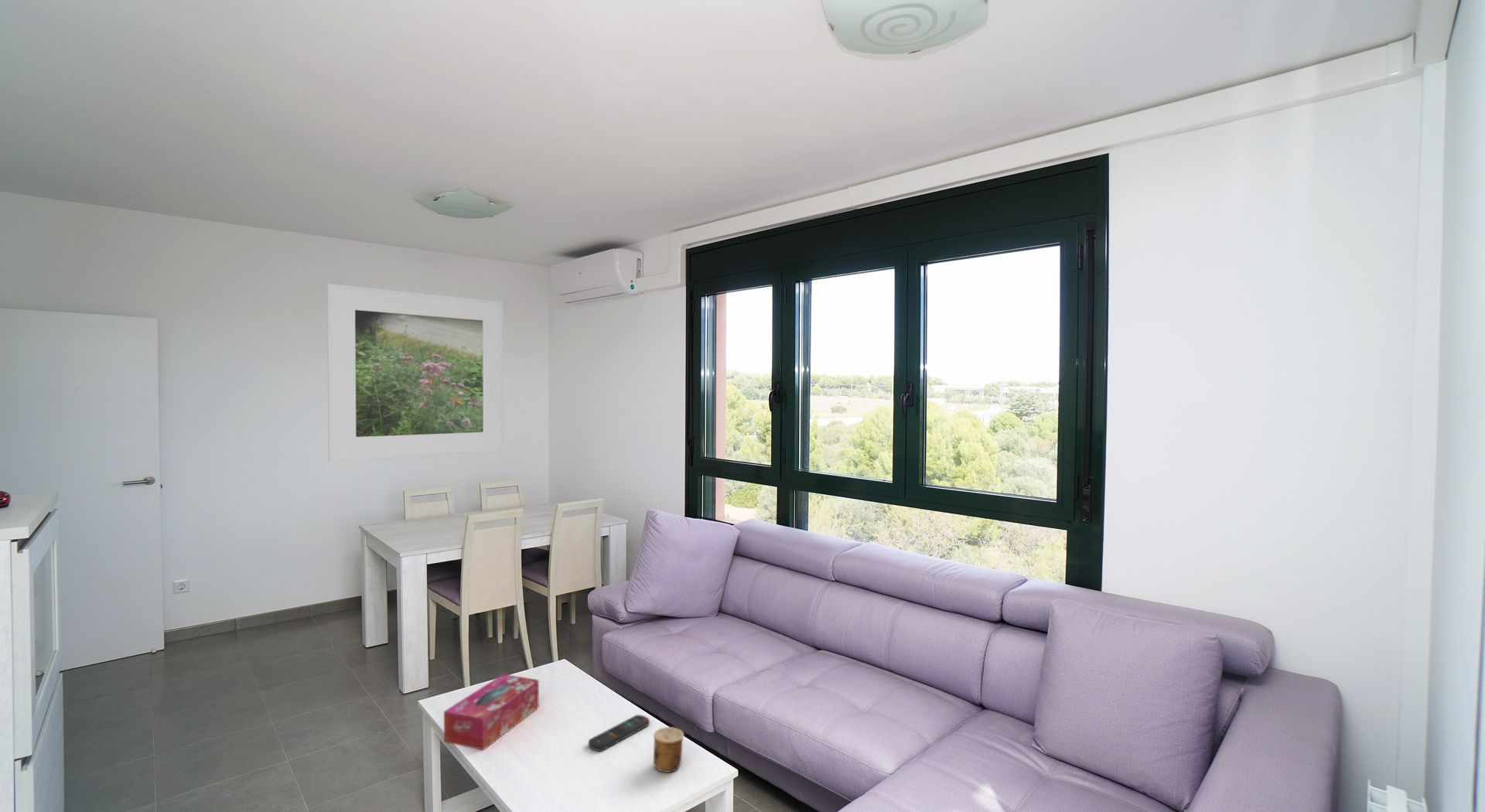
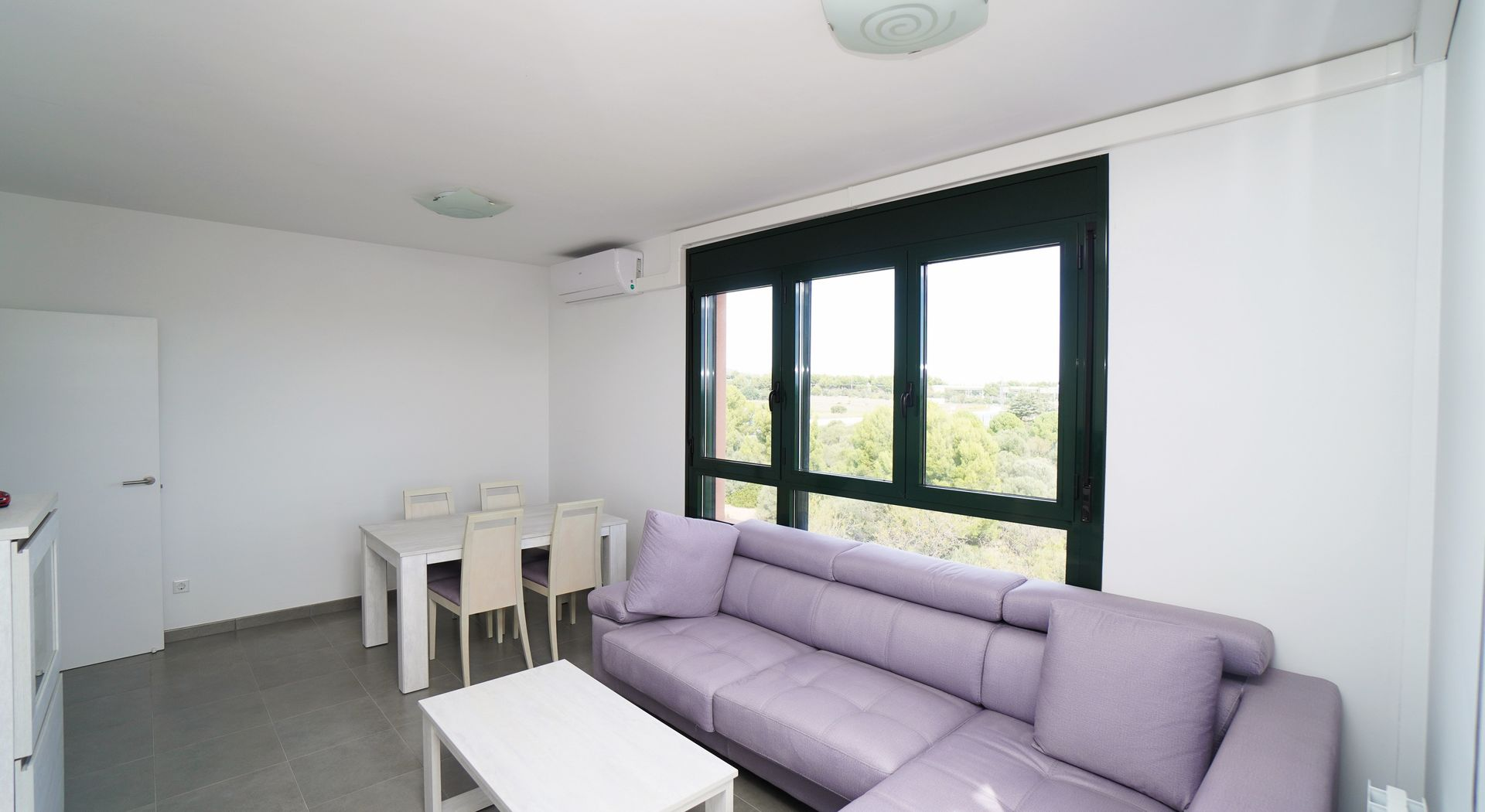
- cup (668, 749)
- tissue box (493, 709)
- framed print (423, 375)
- remote control (620, 732)
